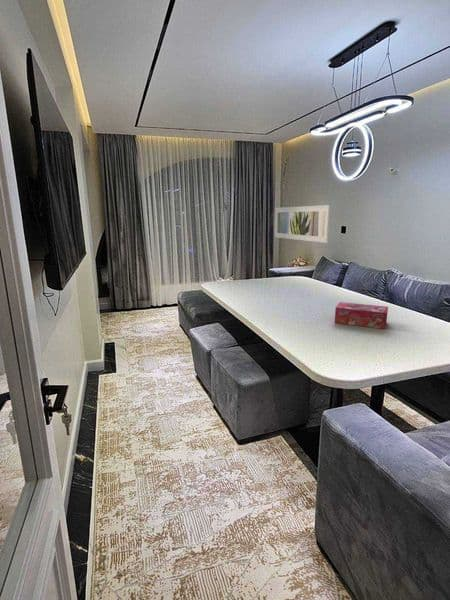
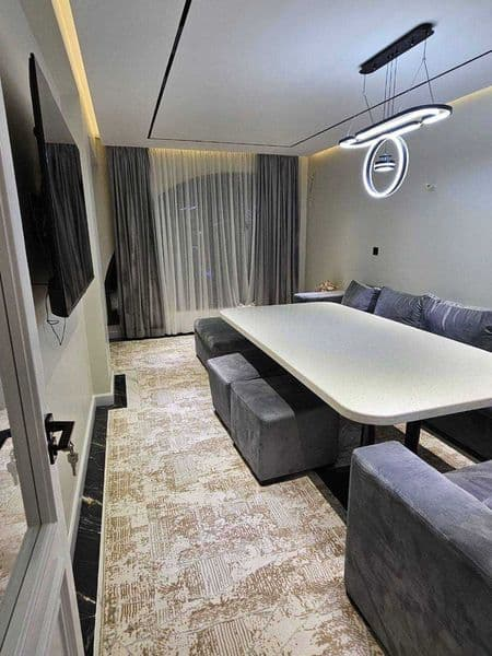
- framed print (298, 223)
- tissue box (361, 314)
